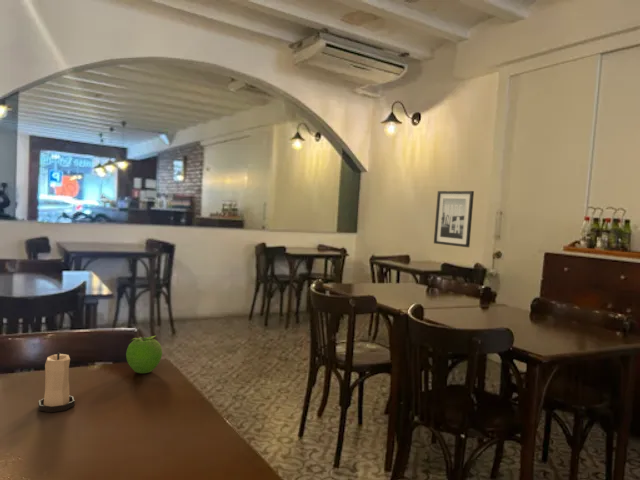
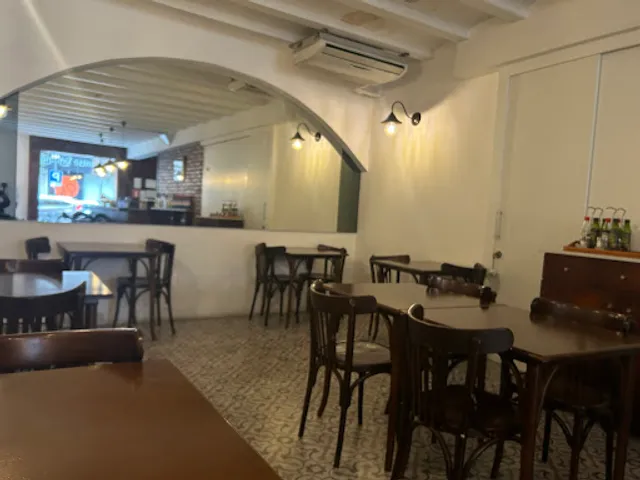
- candle (57, 378)
- fruit (144, 353)
- wall art (453, 218)
